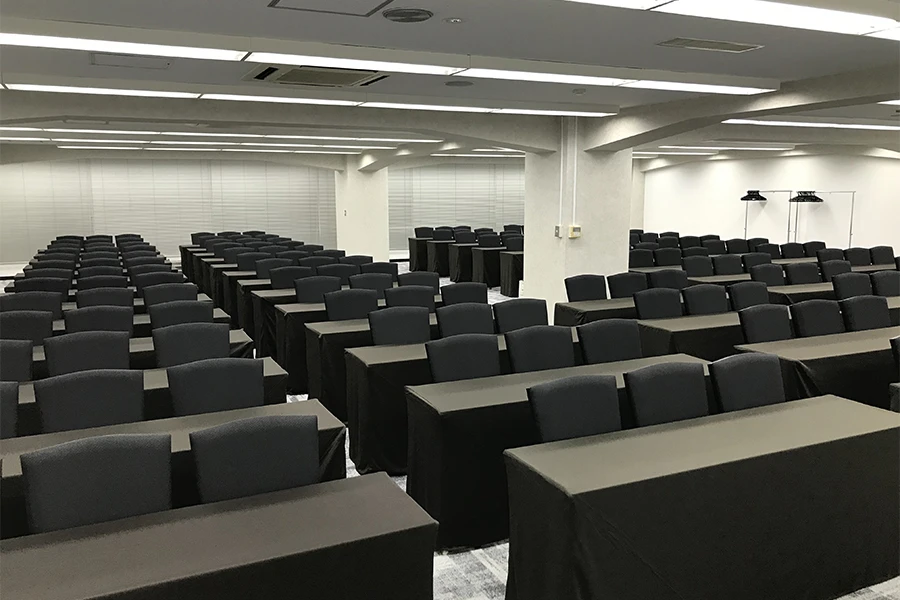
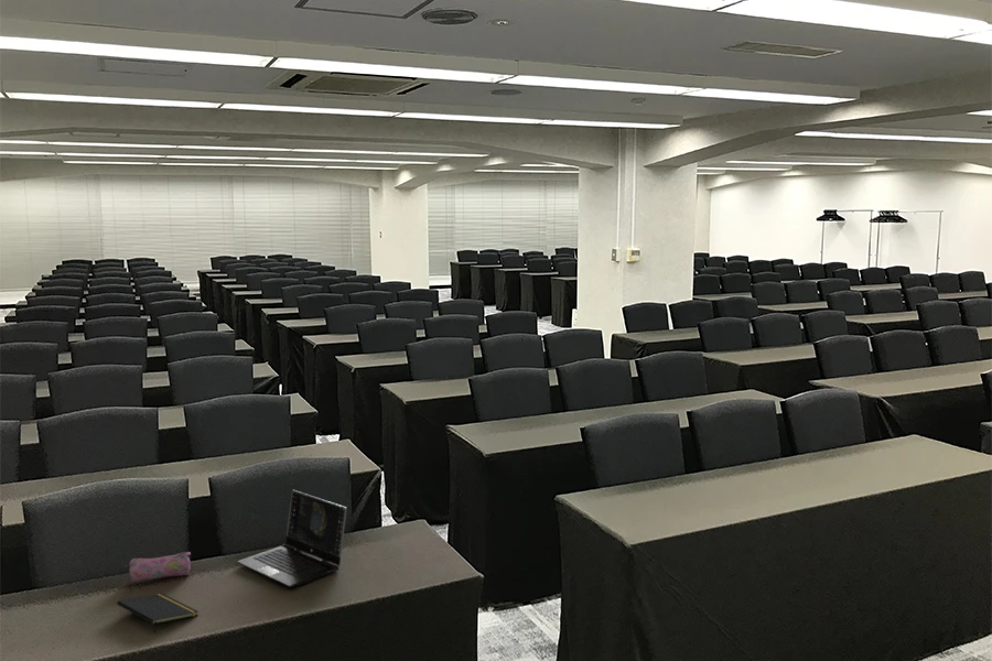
+ laptop (291, 537)
+ notepad (158, 608)
+ pencil case (160, 566)
